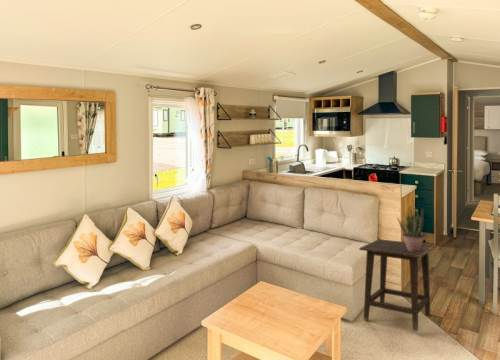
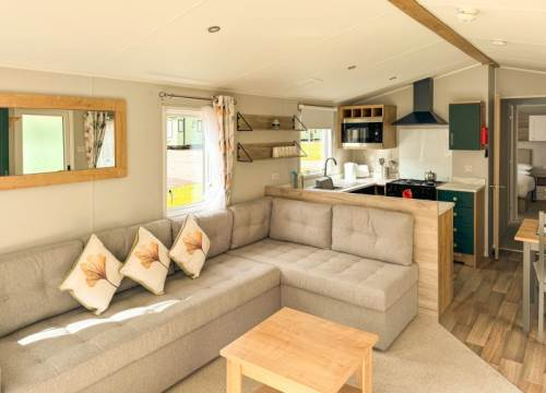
- potted plant (412, 227)
- side table (397, 290)
